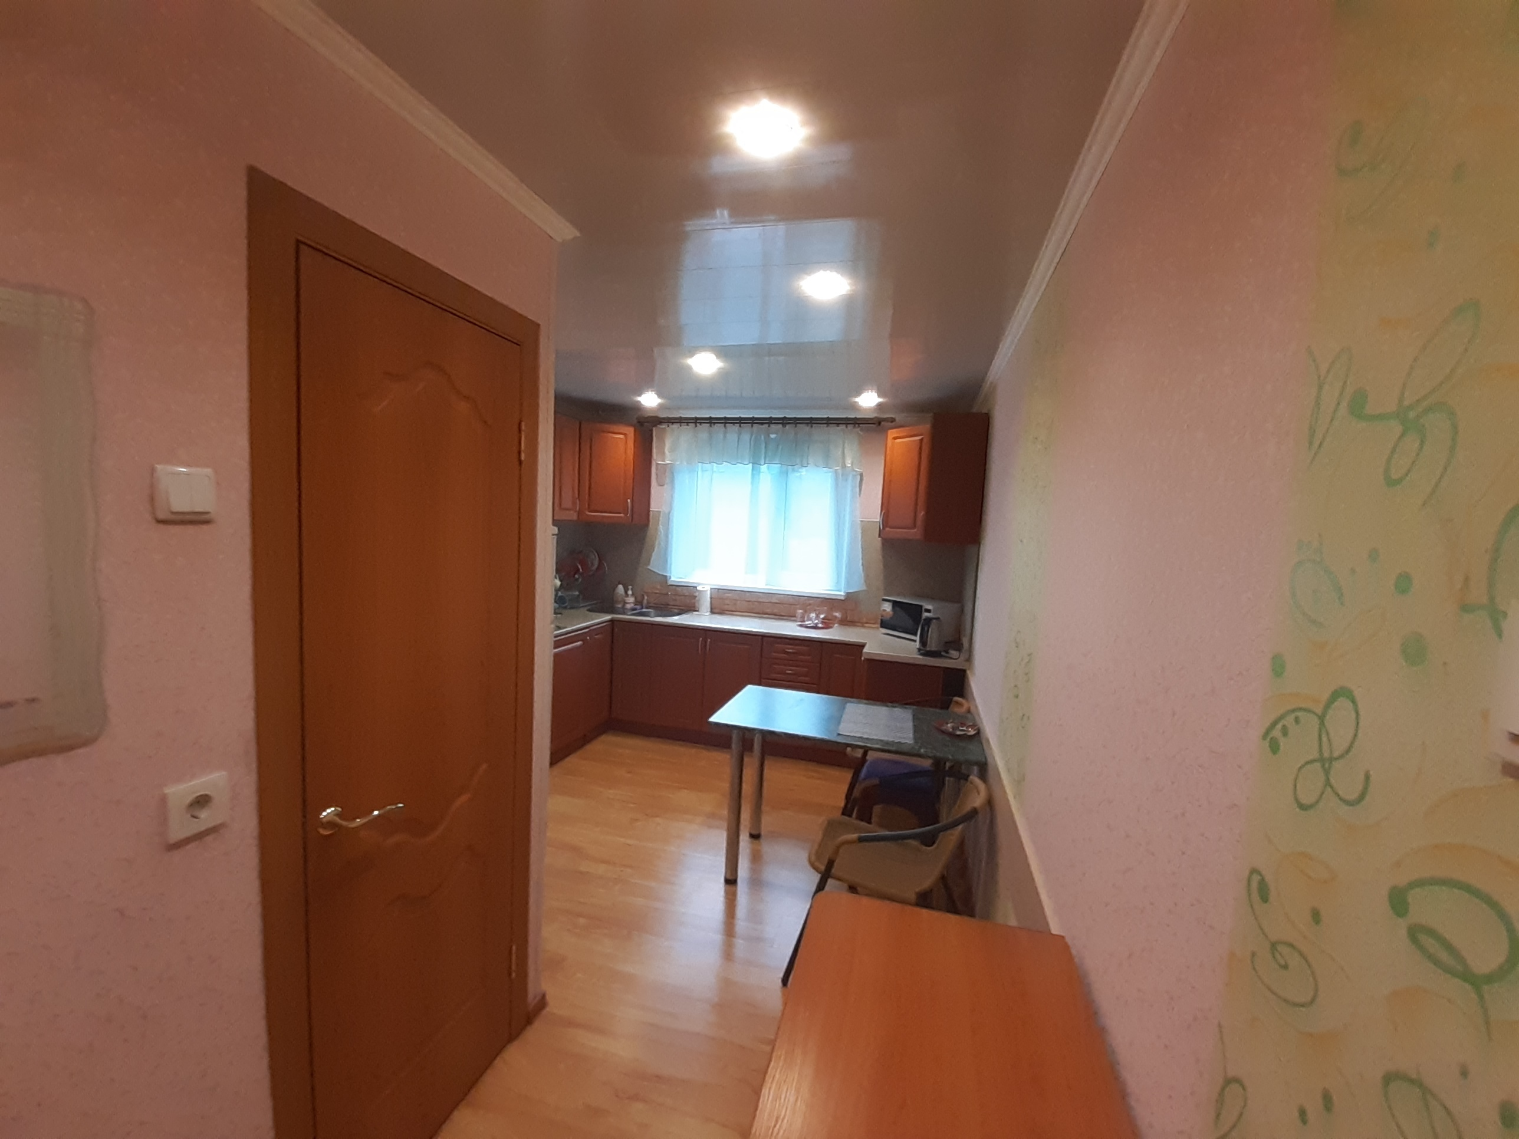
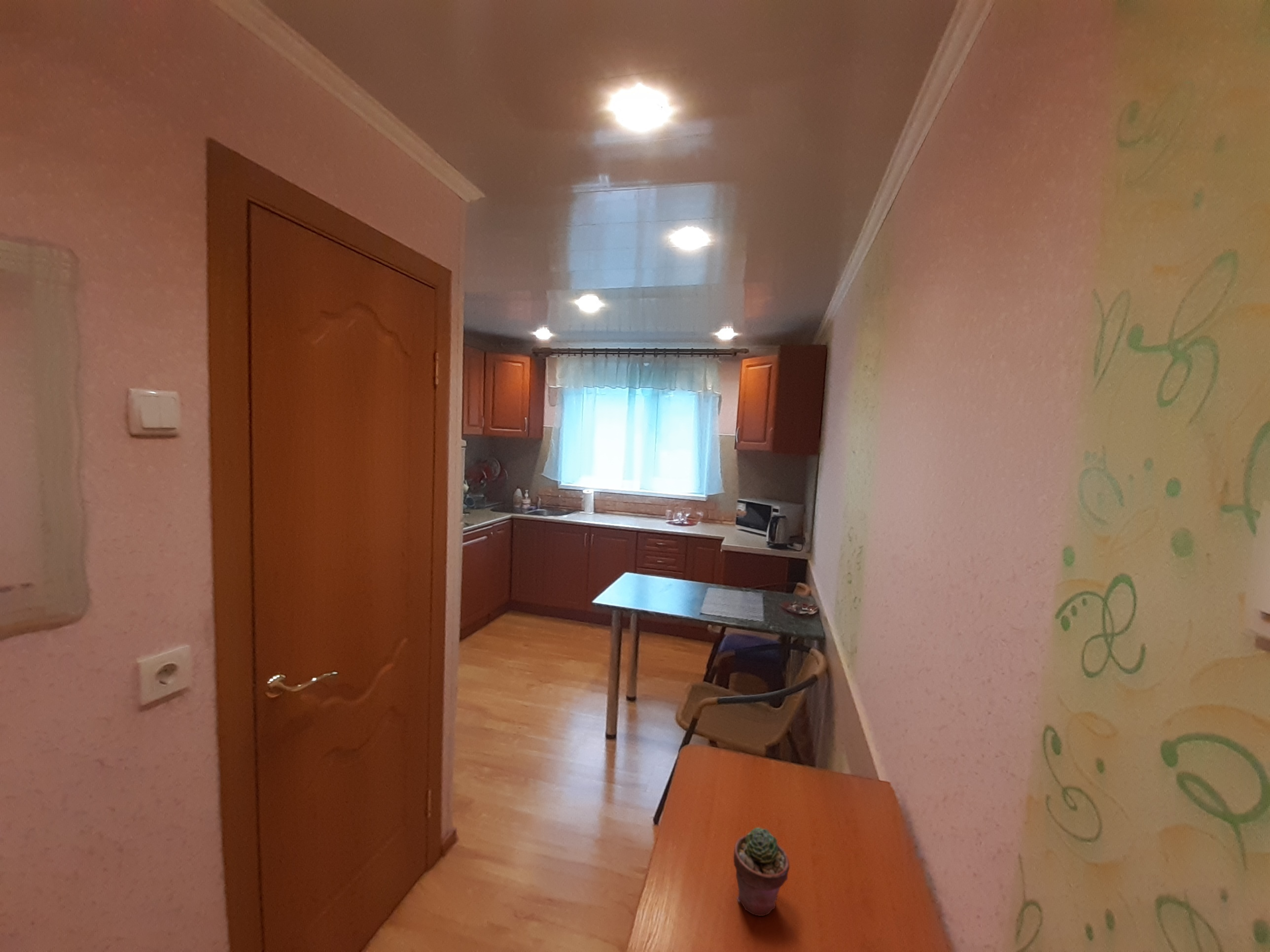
+ potted succulent (760, 867)
